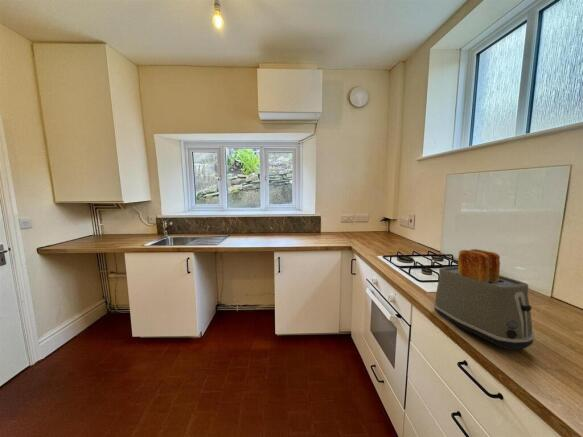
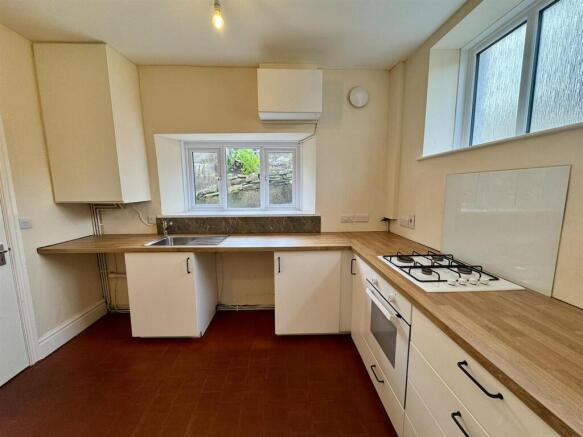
- toaster (479, 290)
